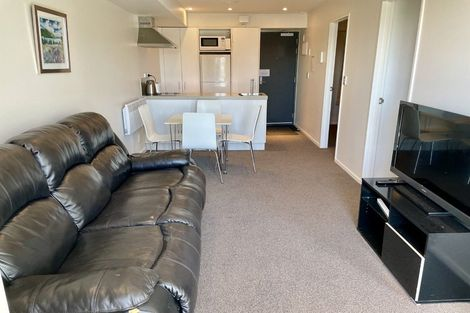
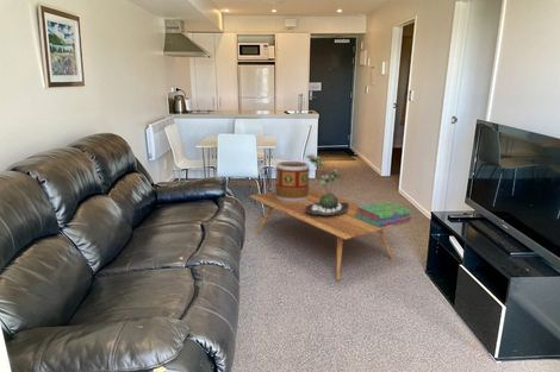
+ potted plant (326, 182)
+ decorative container (292, 181)
+ stack of books (382, 213)
+ coffee table (321, 226)
